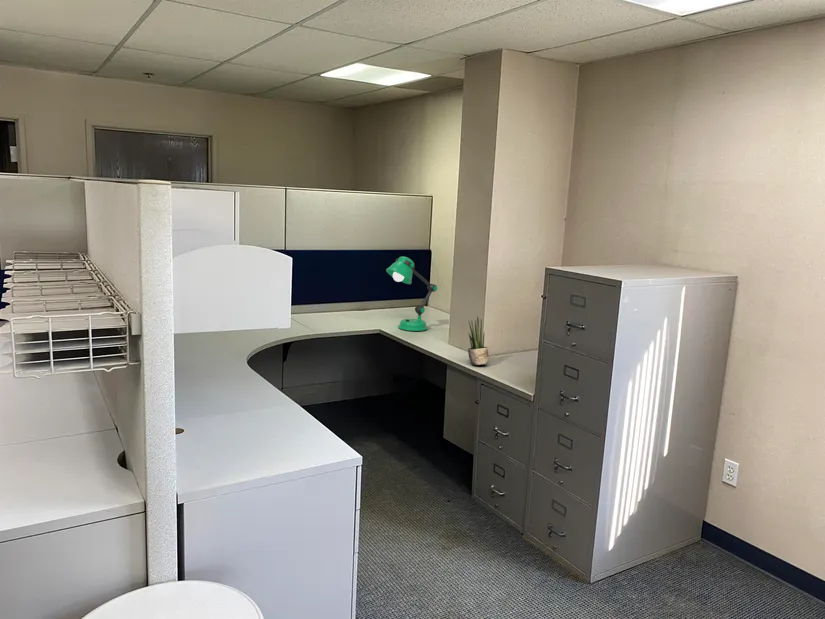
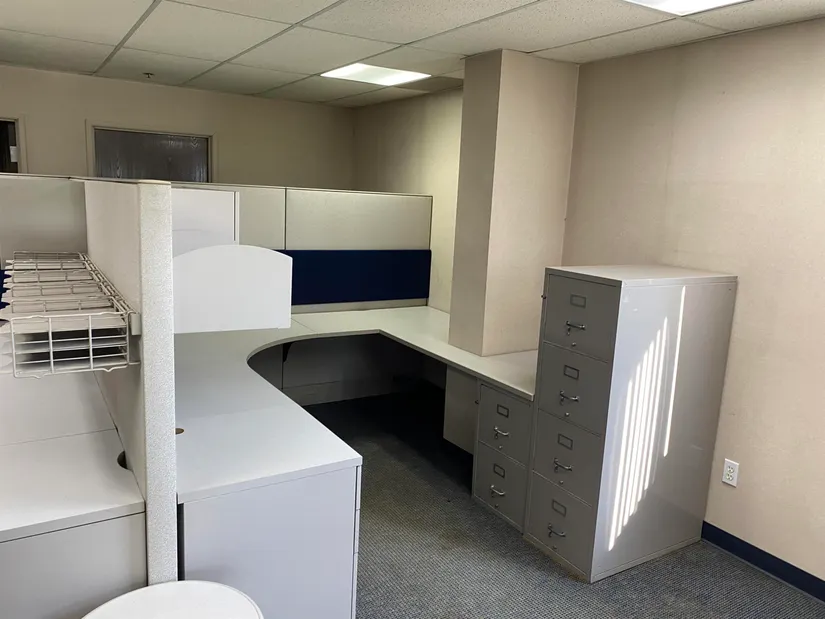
- potted plant (477, 339)
- desk lamp (410, 283)
